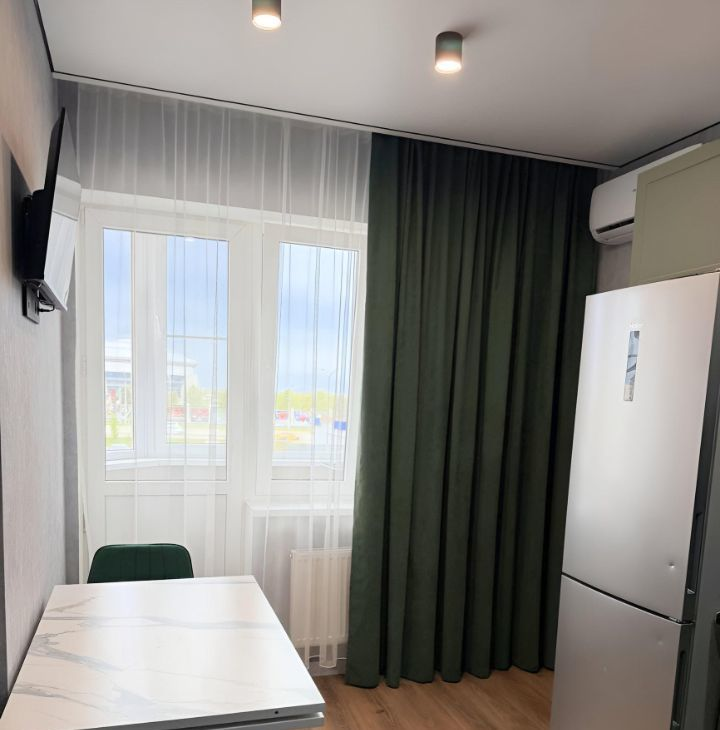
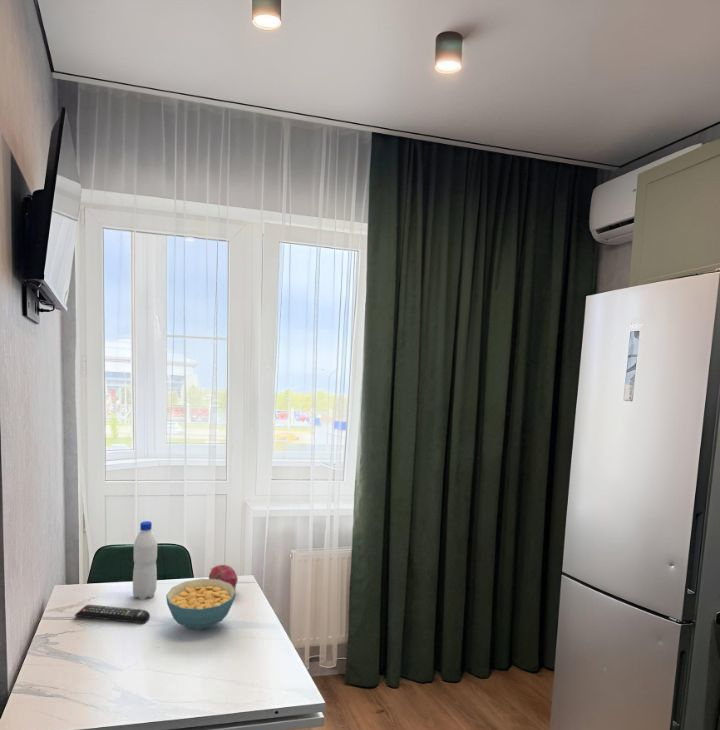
+ cereal bowl (200, 609)
+ remote control (112, 614)
+ water bottle (145, 559)
+ fruit (222, 578)
